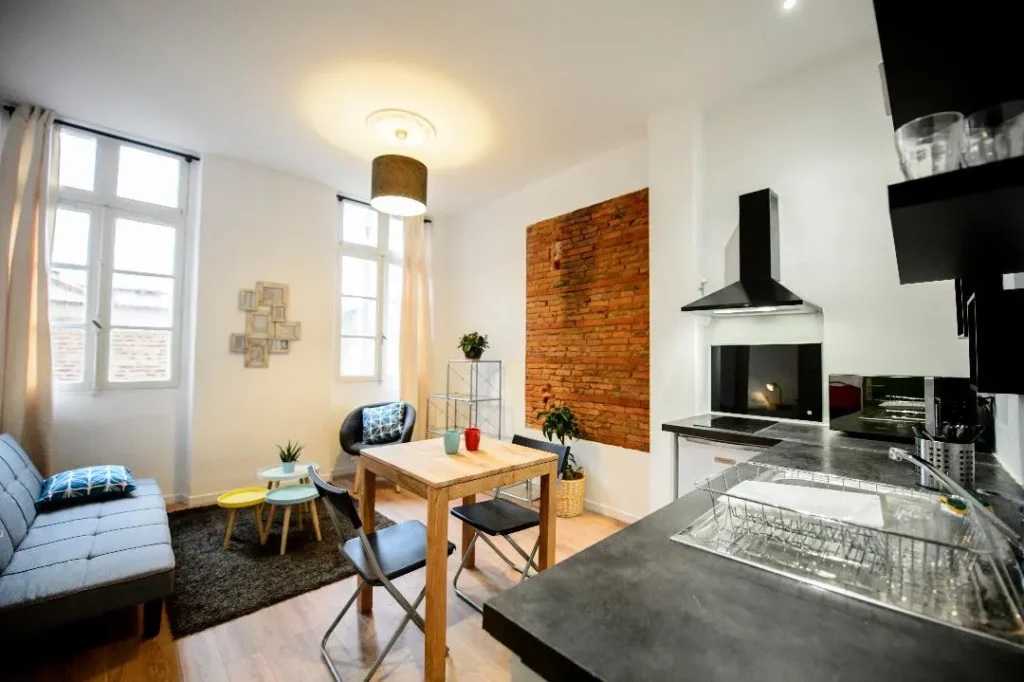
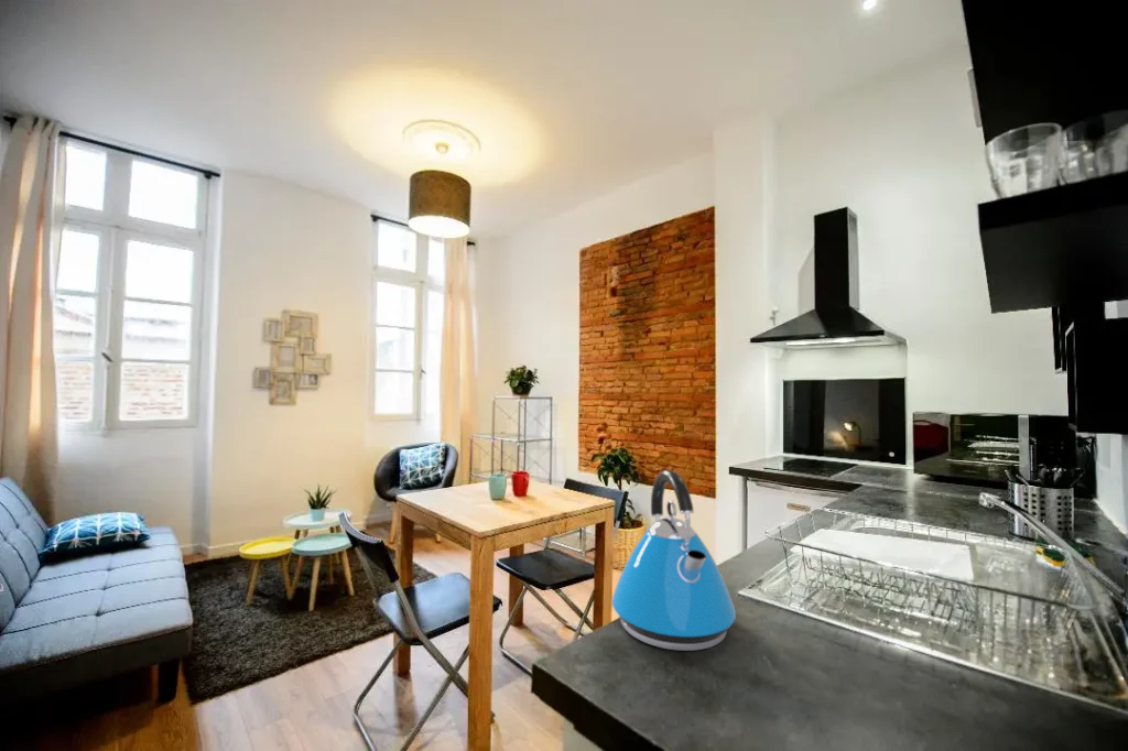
+ kettle (670, 544)
